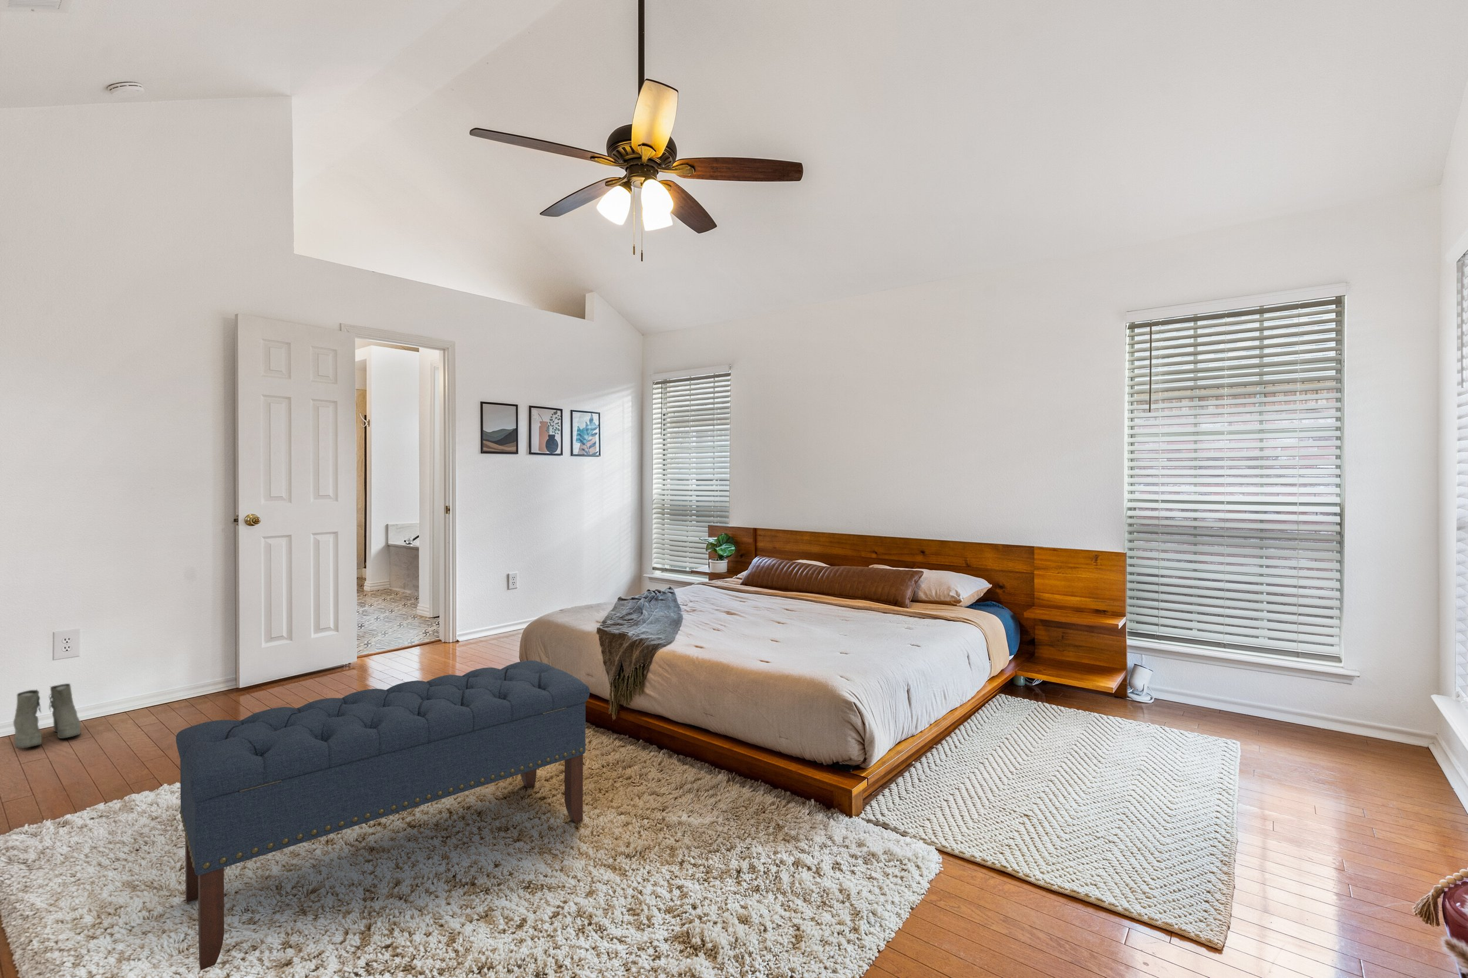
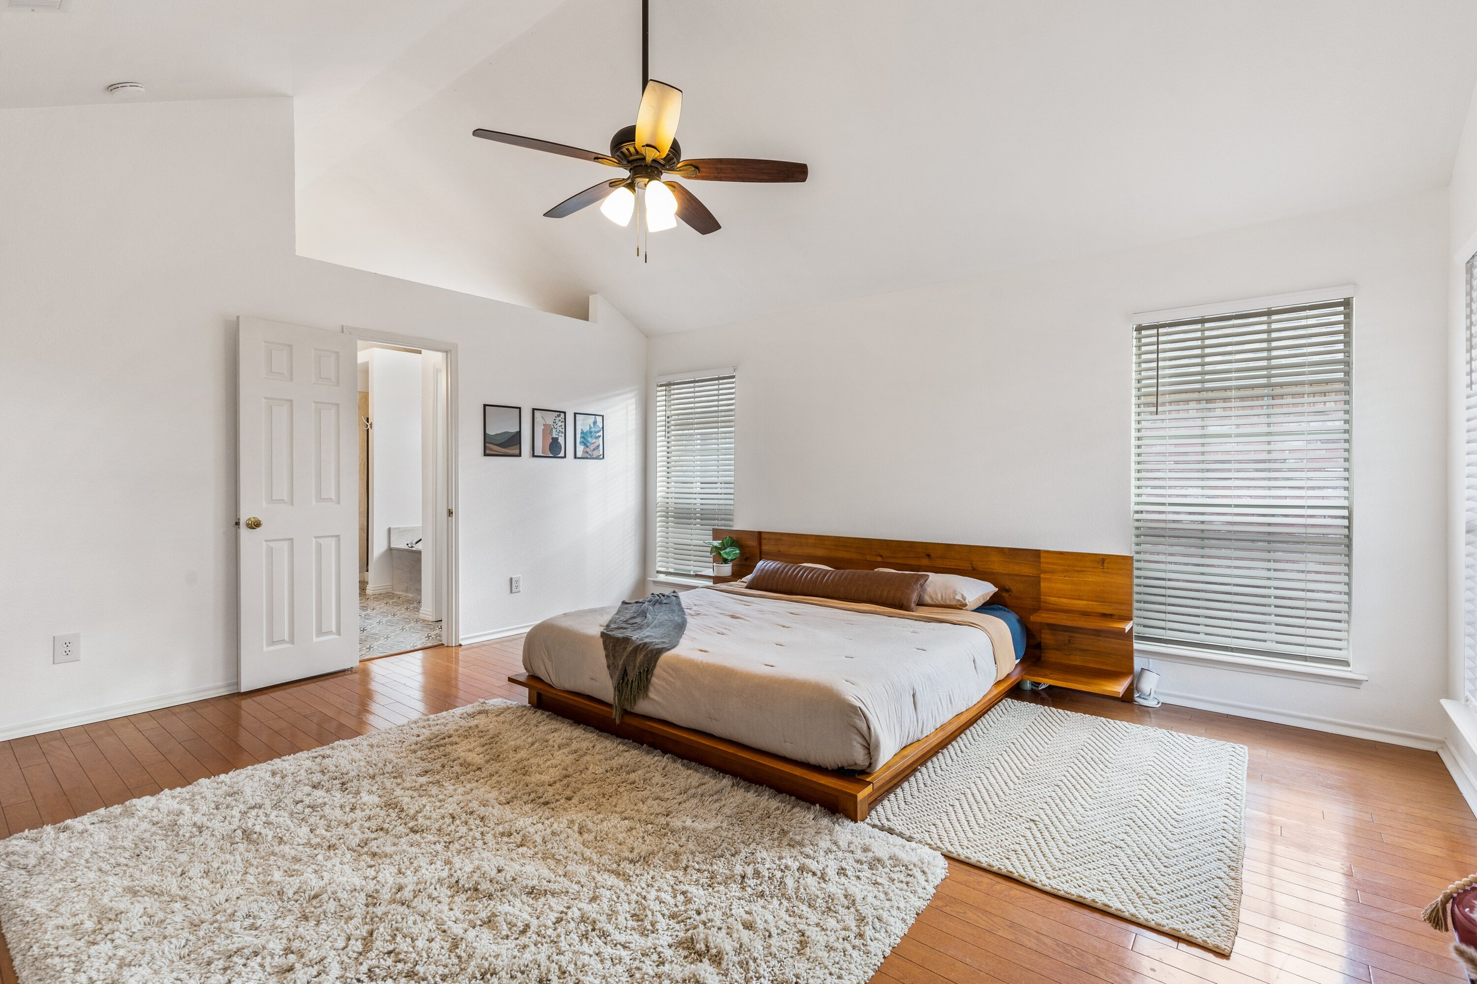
- boots (50, 713)
- bench (404, 775)
